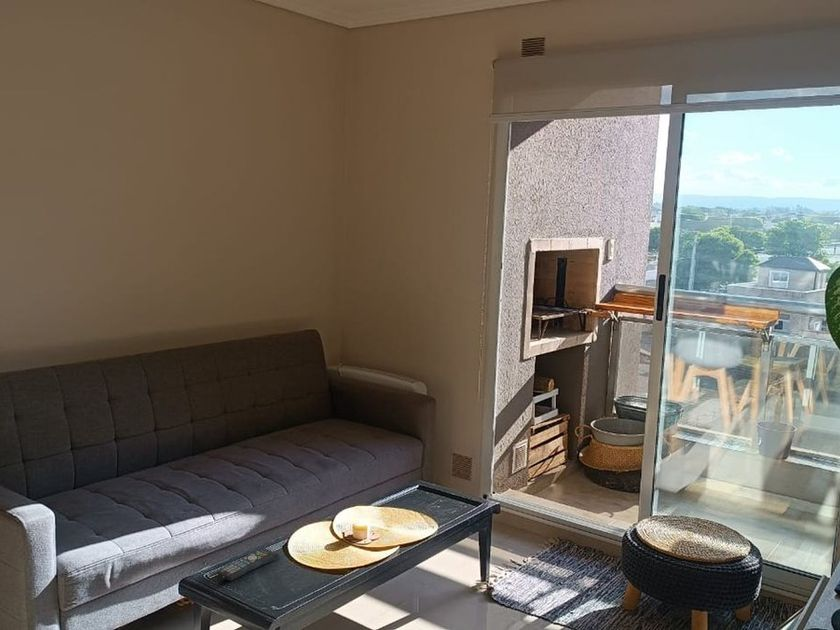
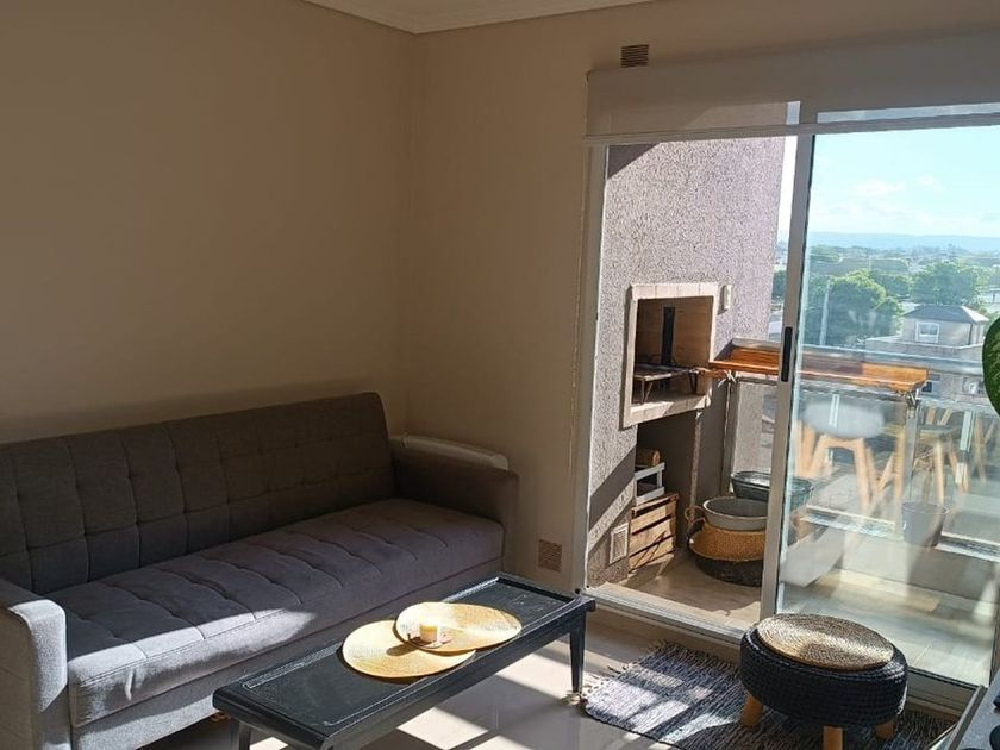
- remote control (249, 563)
